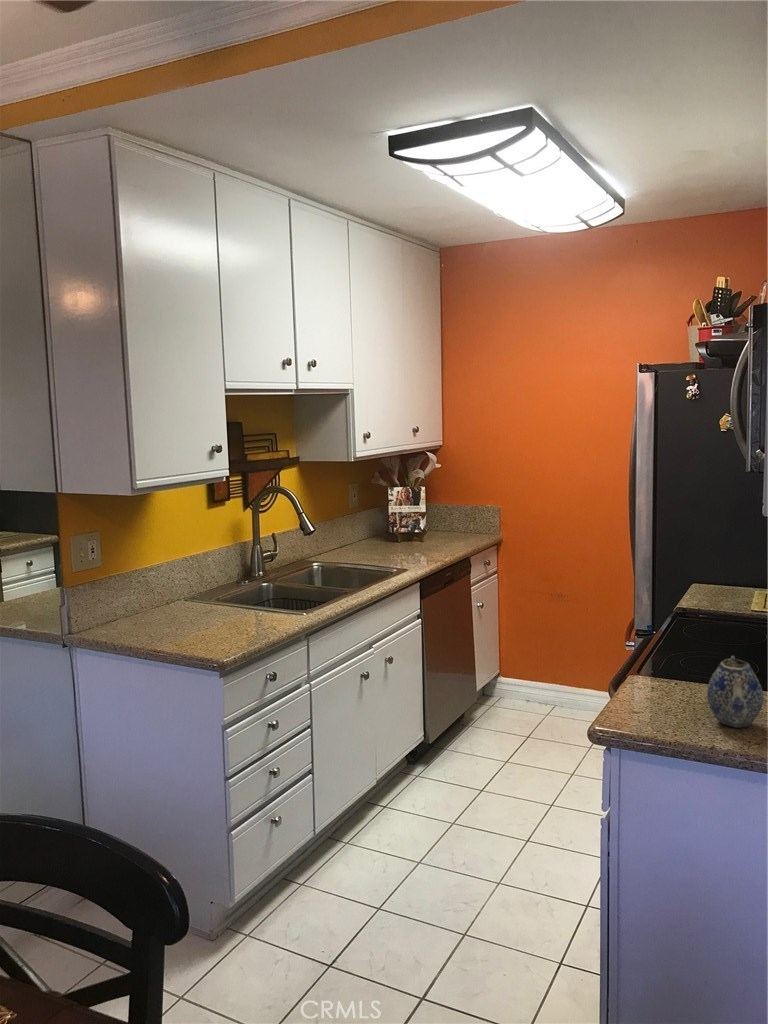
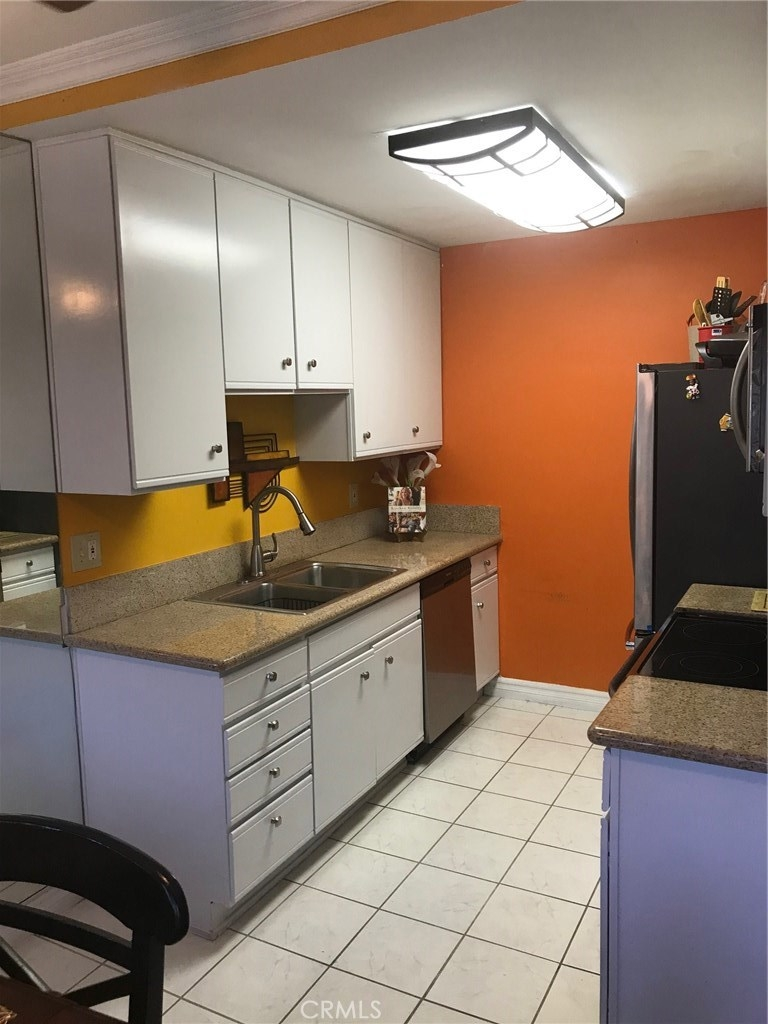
- teapot (735, 691)
